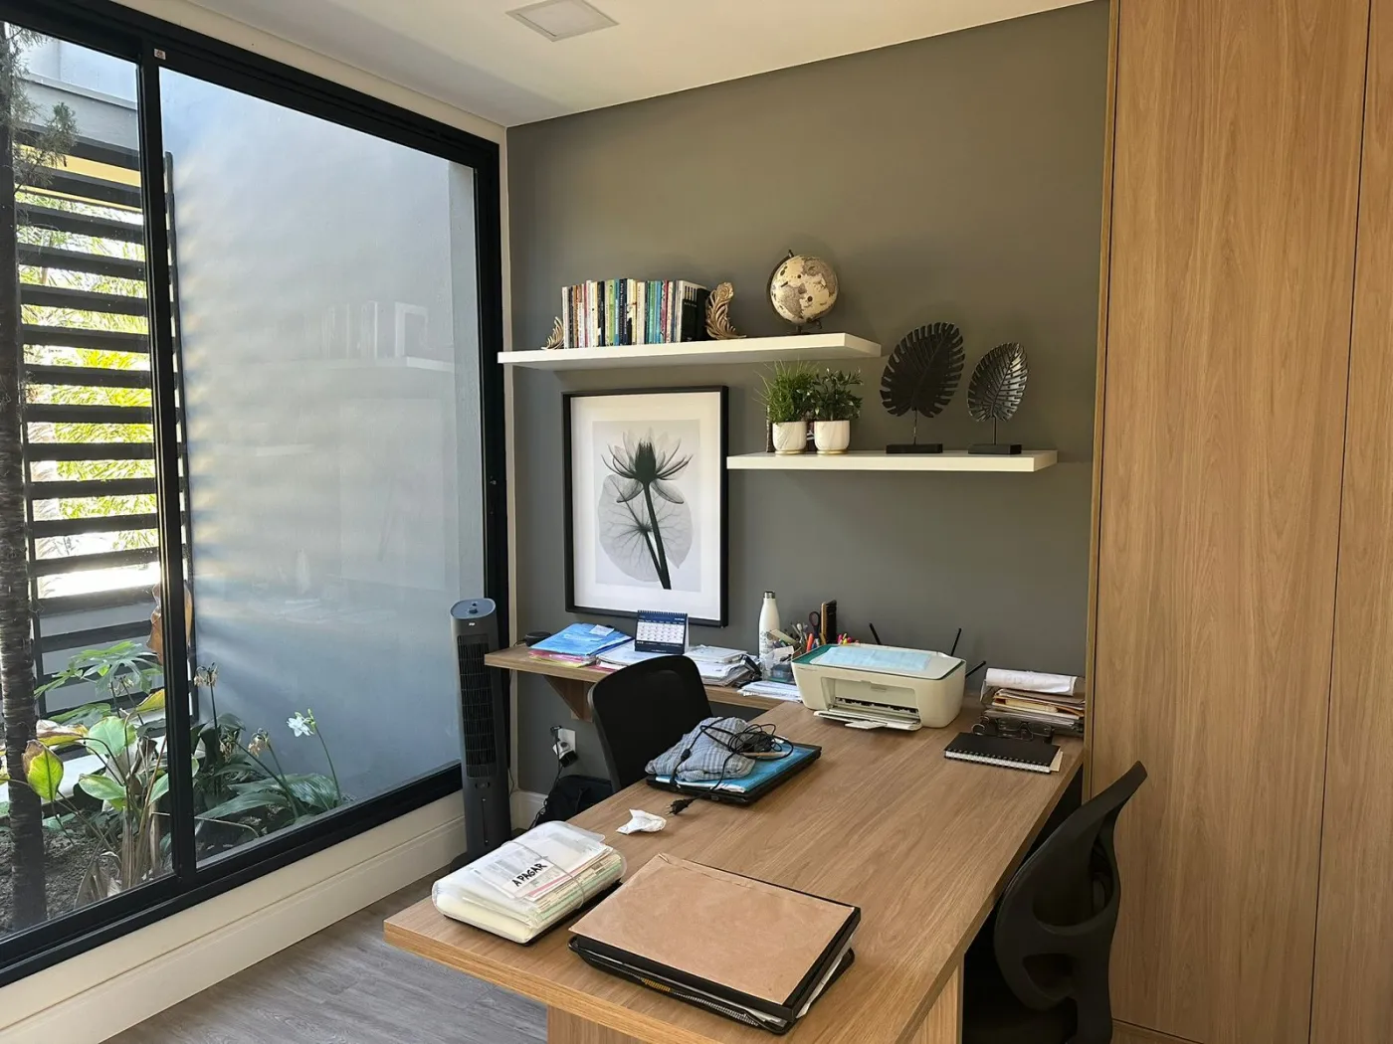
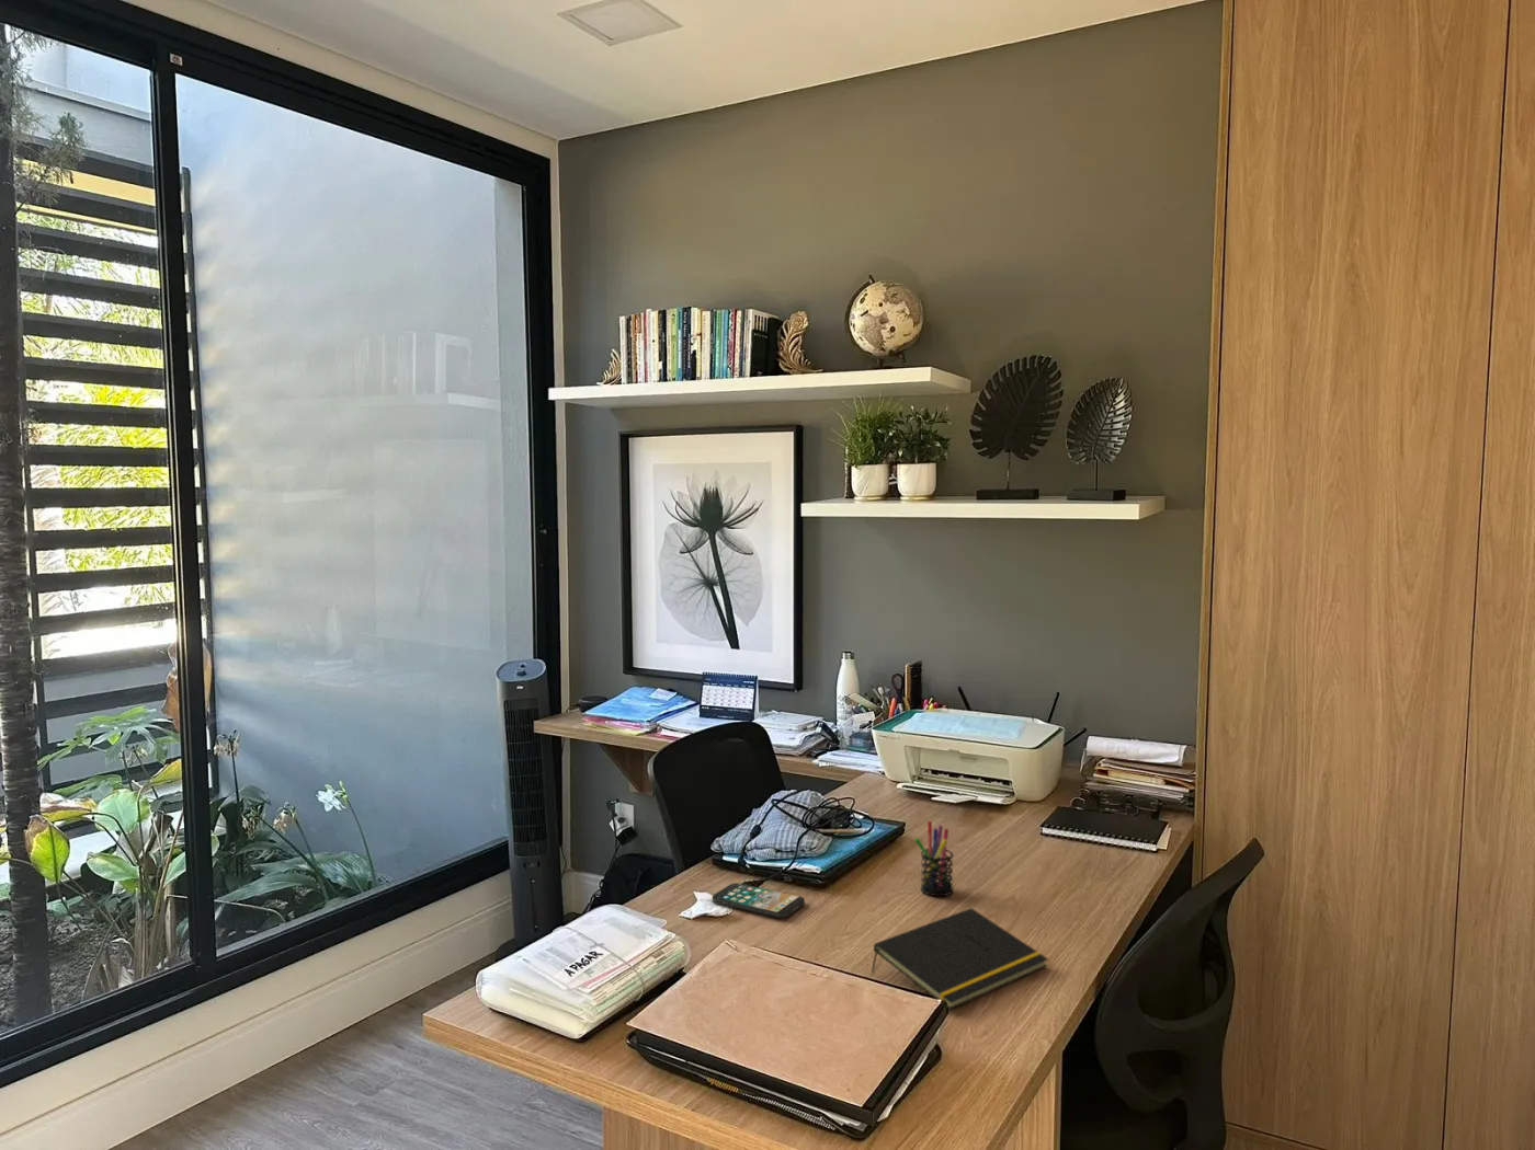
+ pen holder (932, 858)
+ smartphone (758, 899)
+ notepad (961, 954)
